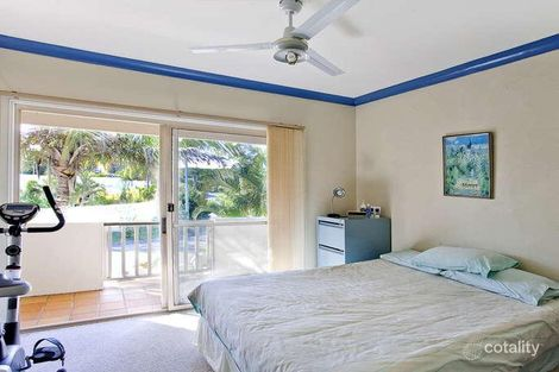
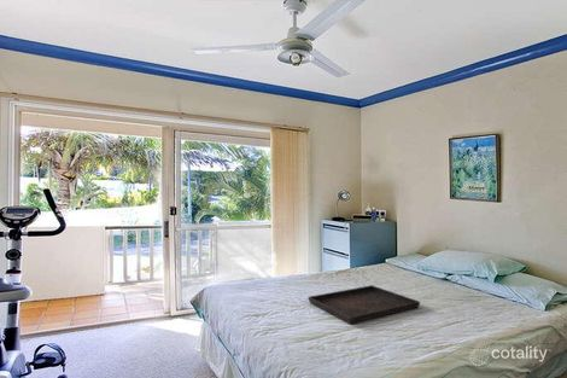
+ serving tray (362, 302)
